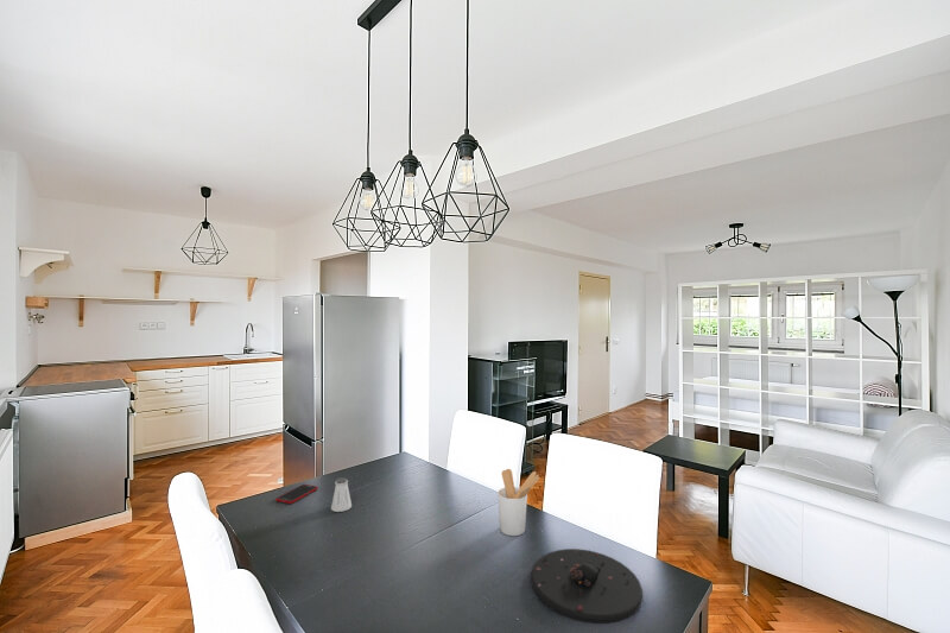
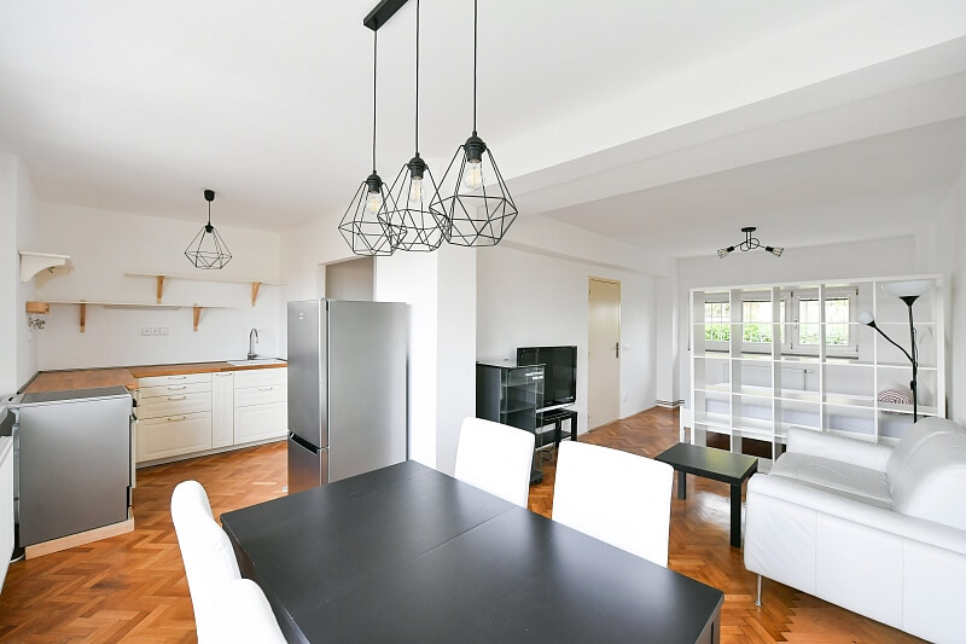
- saltshaker (341, 493)
- plate (584, 572)
- cell phone (297, 493)
- utensil holder (519, 500)
